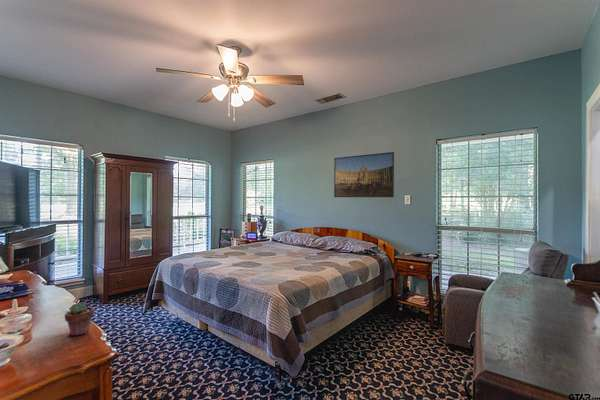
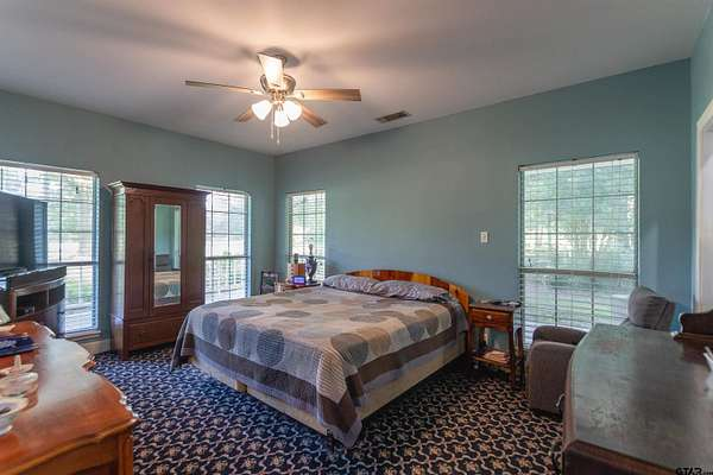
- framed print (362, 176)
- potted succulent (79, 317)
